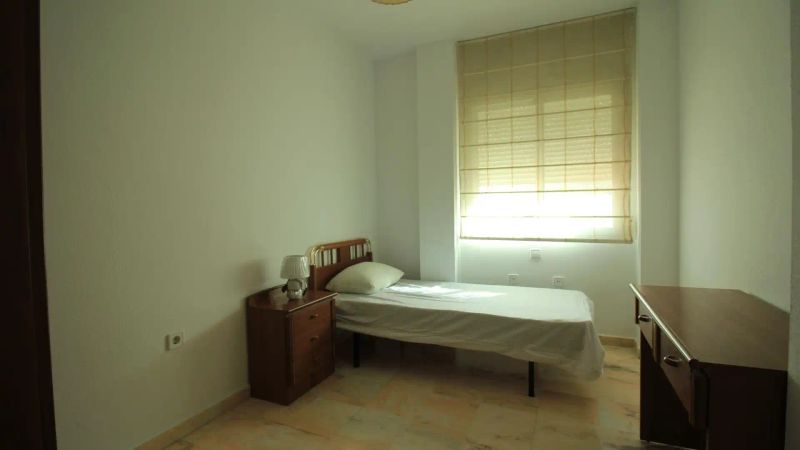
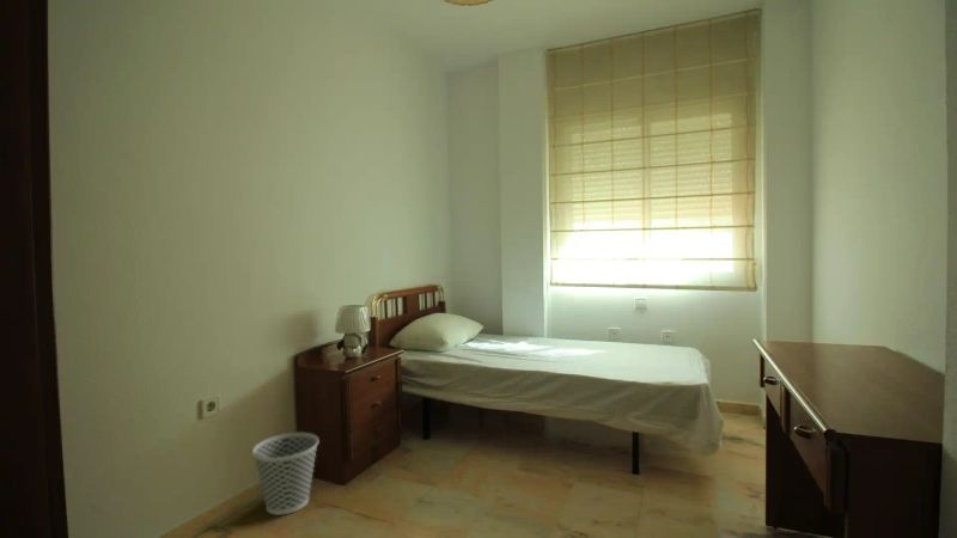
+ wastebasket (287, 473)
